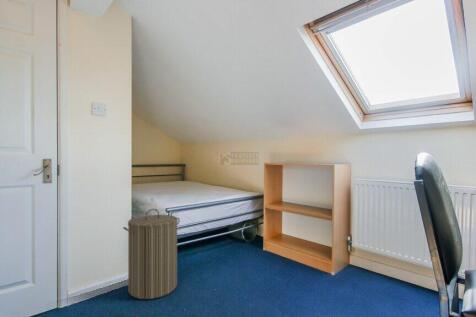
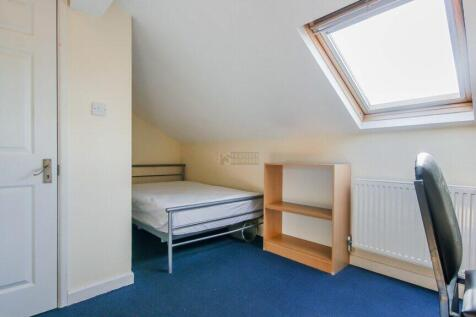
- laundry hamper (153, 248)
